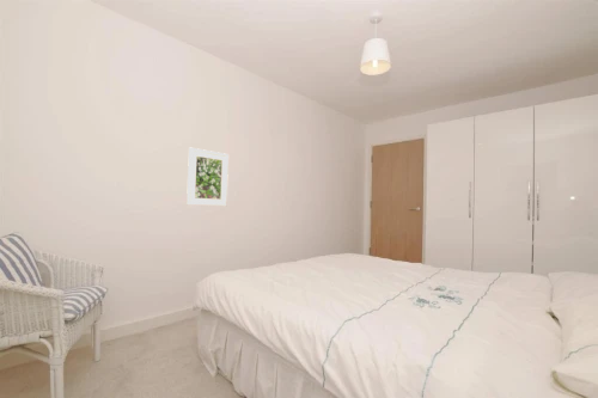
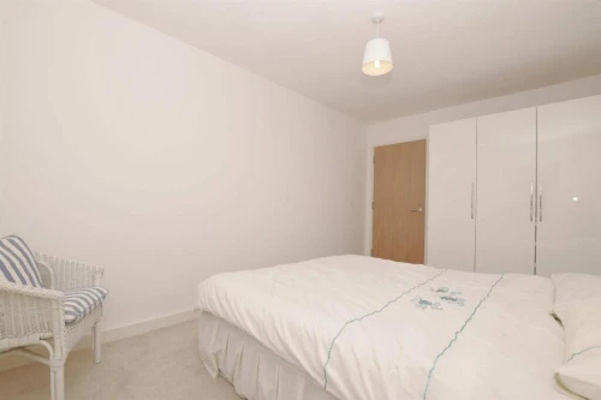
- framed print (208, 178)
